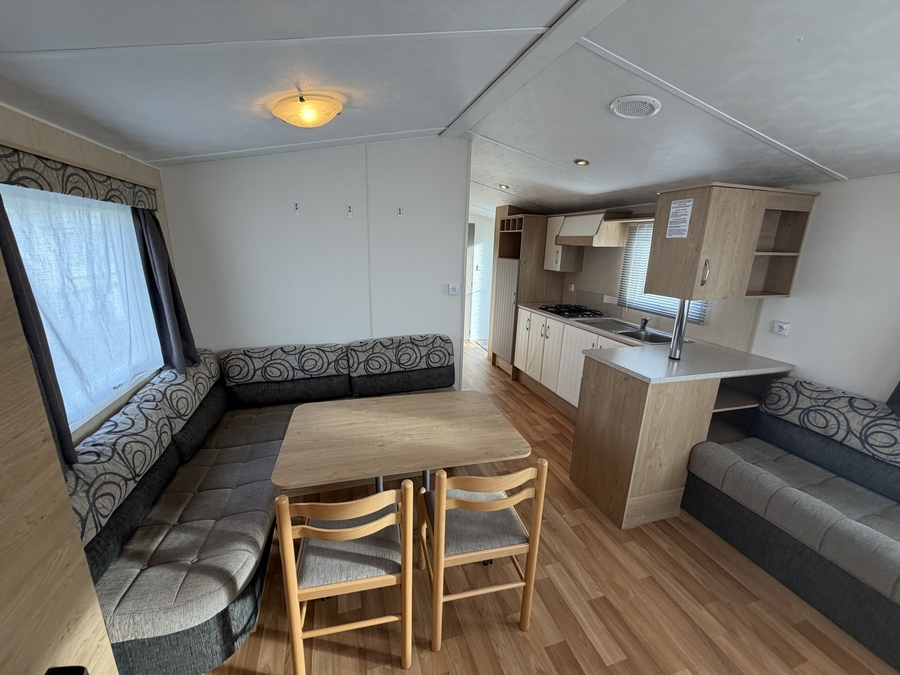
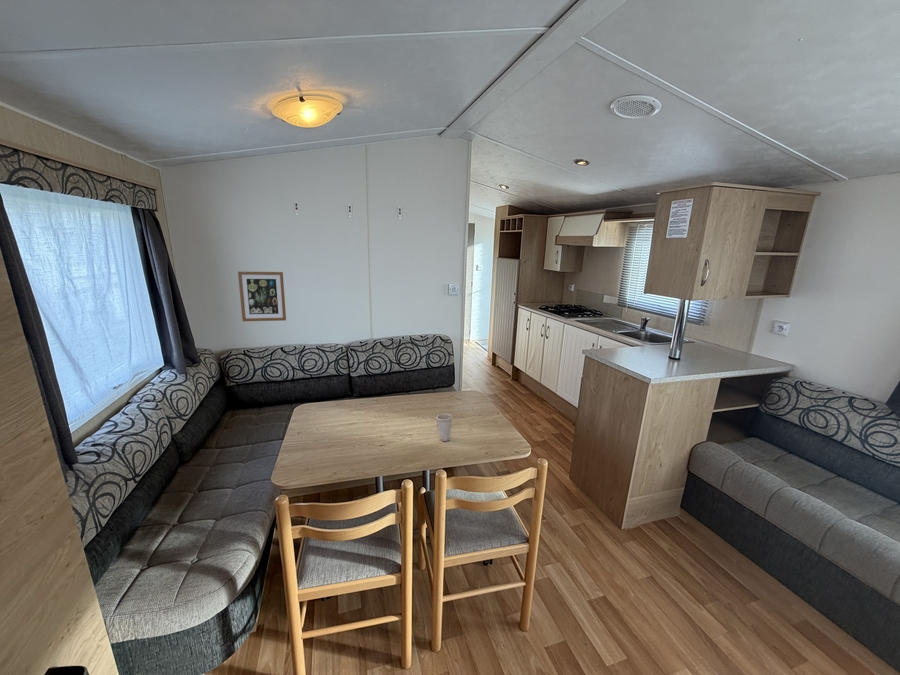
+ wall art (262, 296)
+ cup (443, 427)
